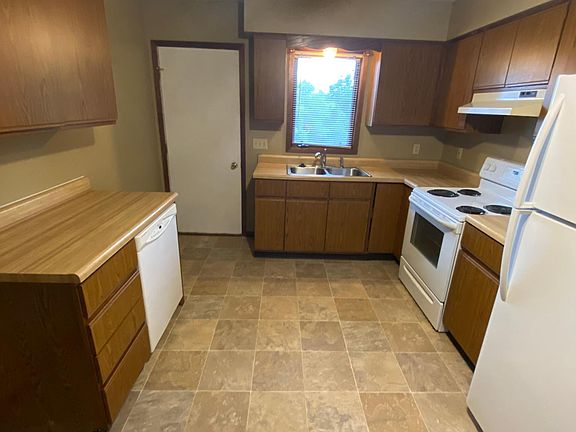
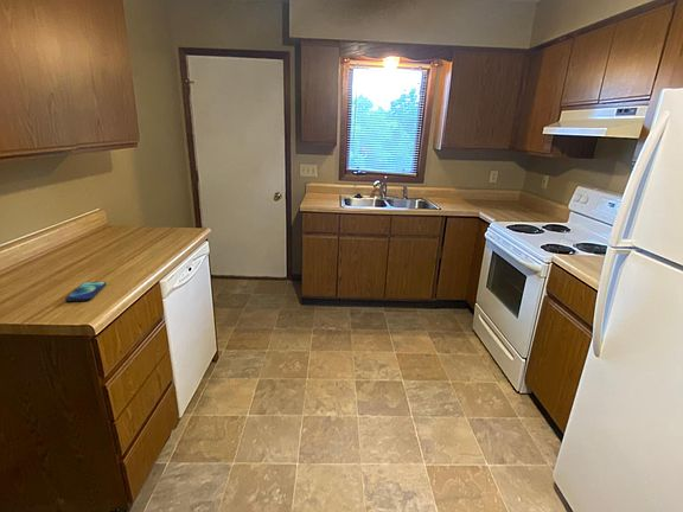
+ smartphone (87, 290)
